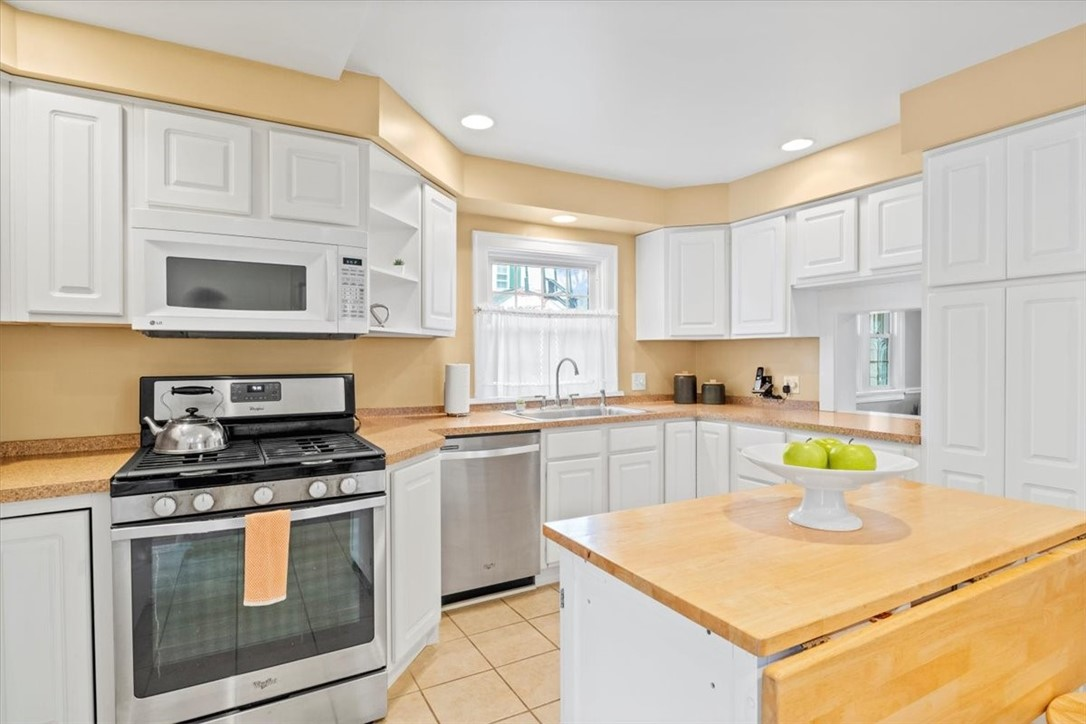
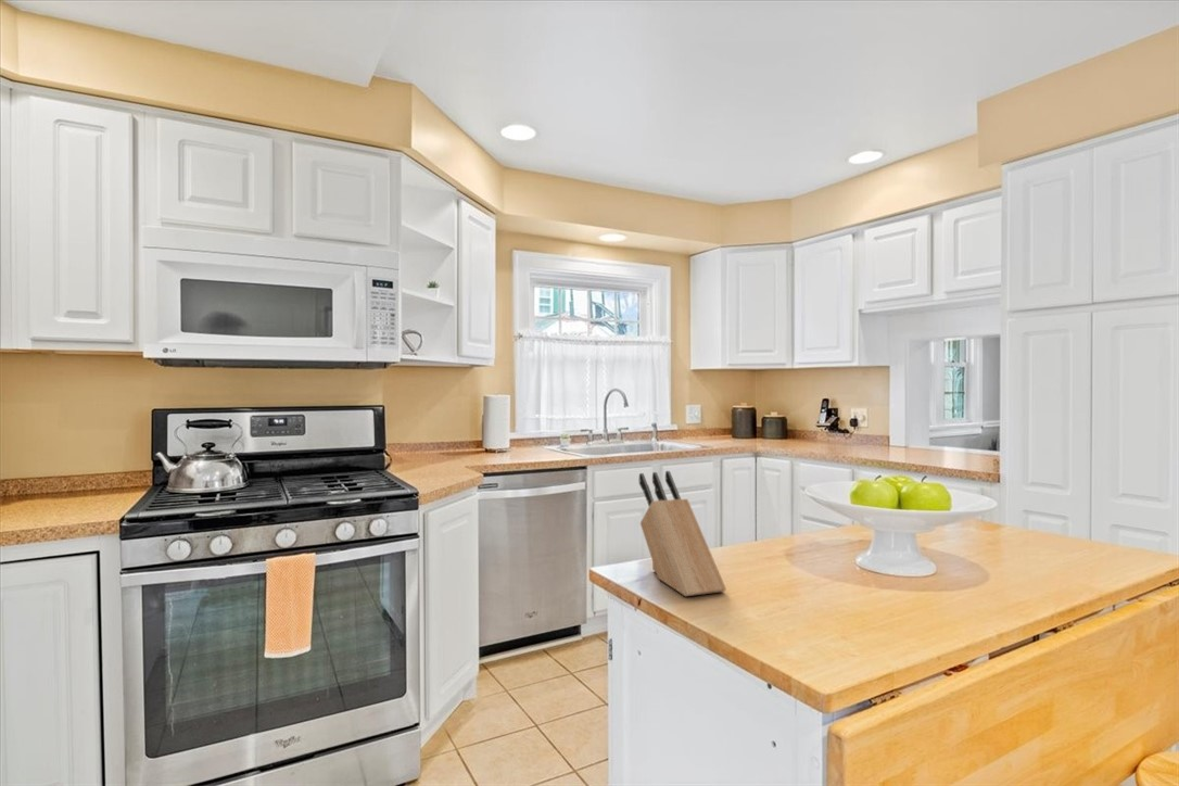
+ knife block (675, 527)
